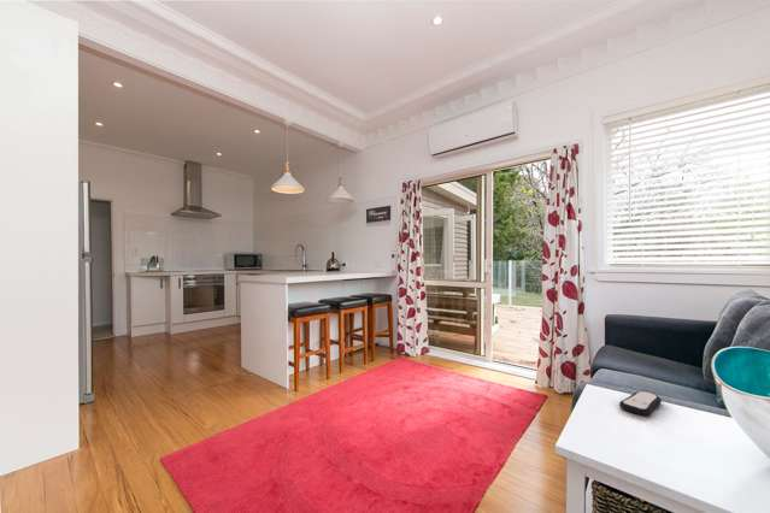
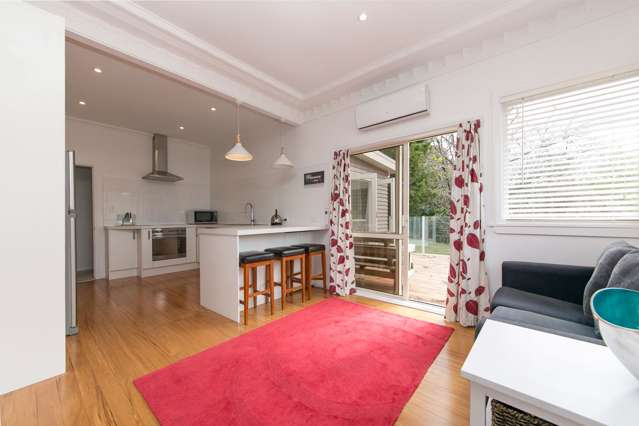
- remote control (641, 401)
